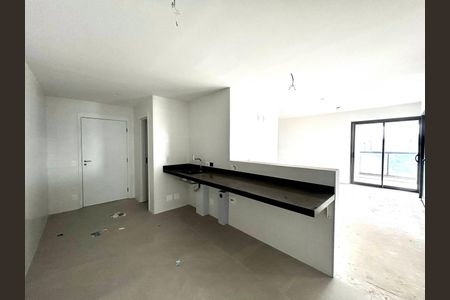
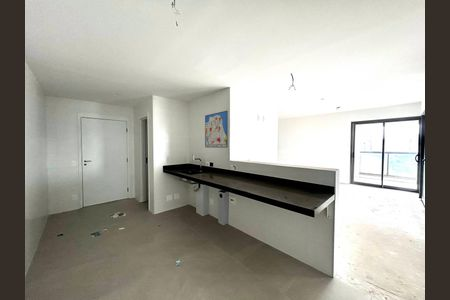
+ wall art (215, 130)
